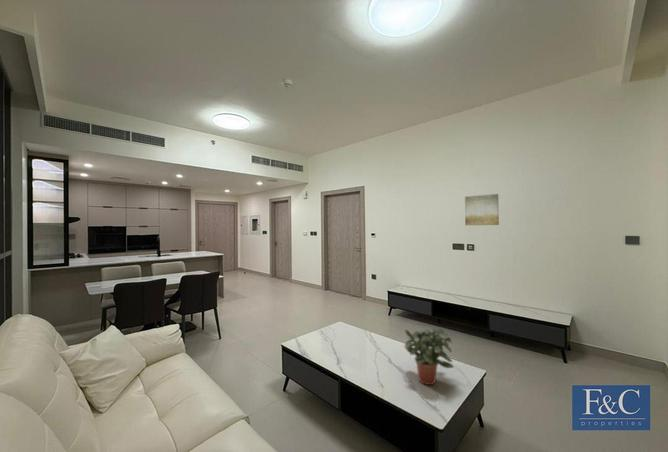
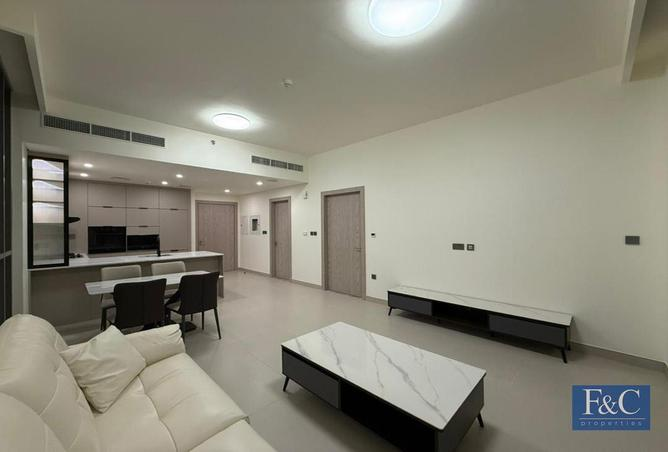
- potted plant (426, 354)
- wall art (481, 210)
